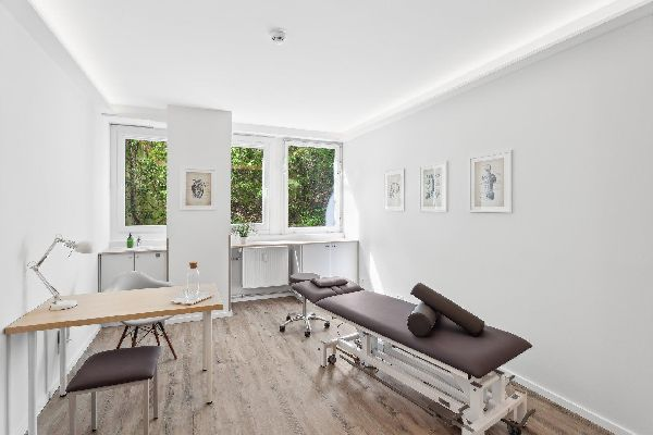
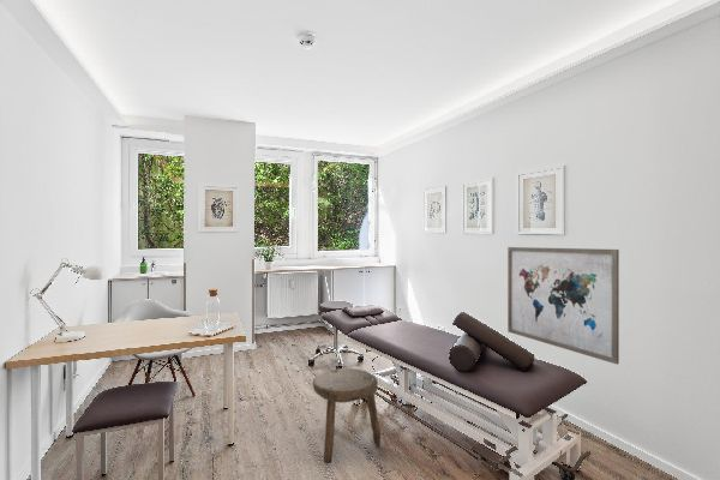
+ stool (342, 402)
+ wall art (554, 296)
